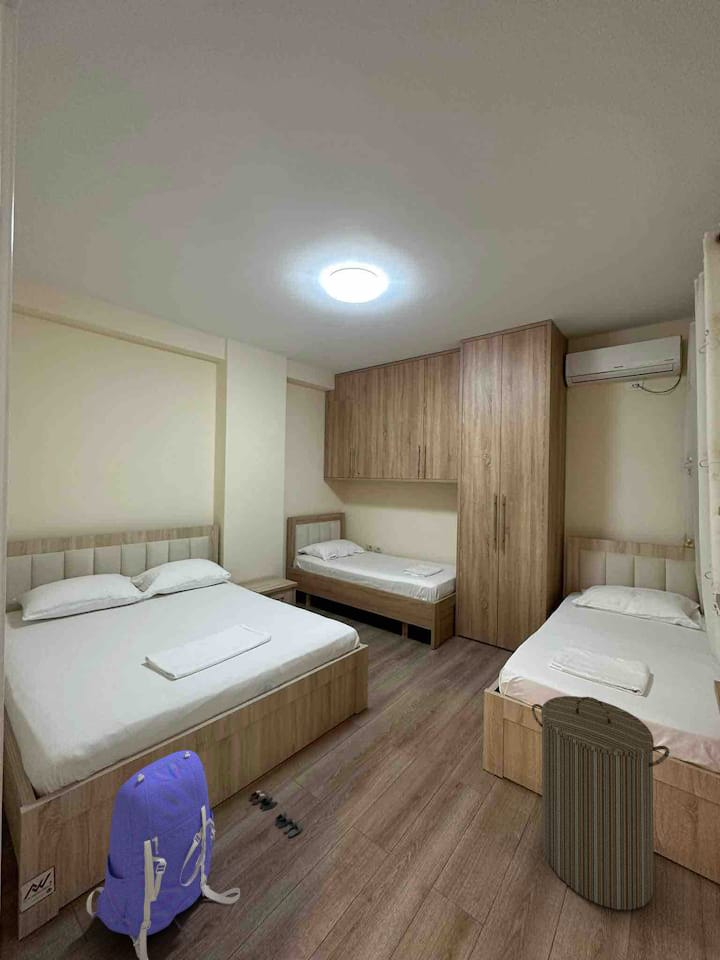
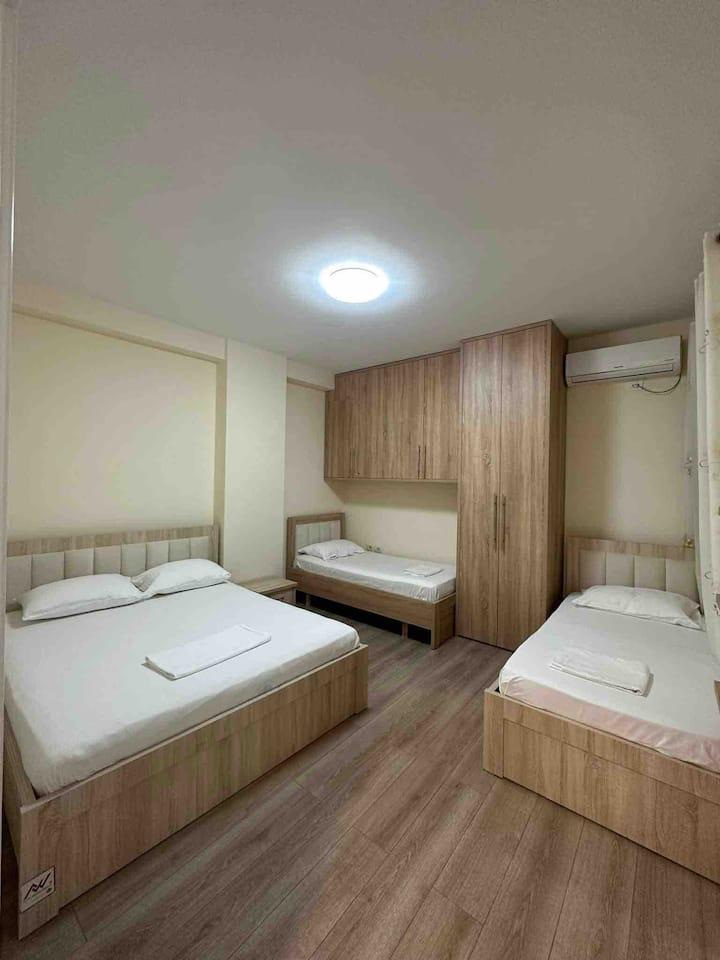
- laundry hamper (594, 779)
- shoe (273, 807)
- backpack (170, 832)
